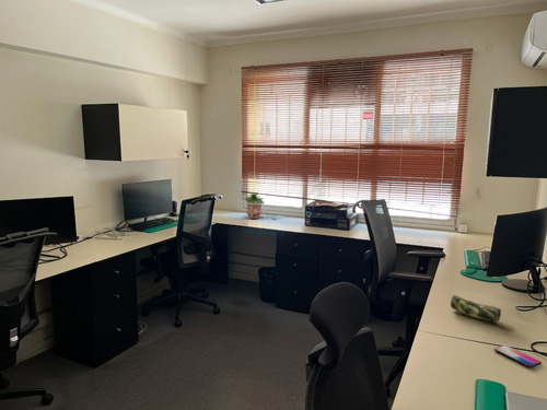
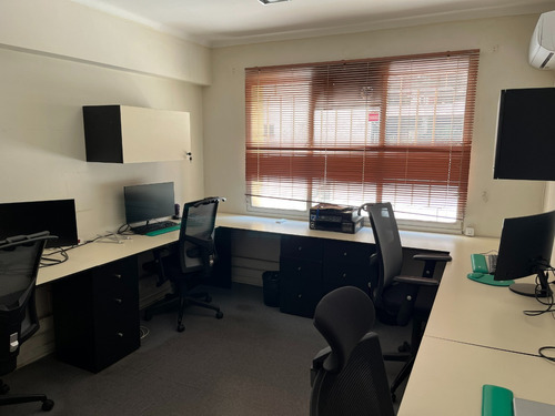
- pencil case (474, 308)
- potted plant (254, 204)
- smartphone (516, 355)
